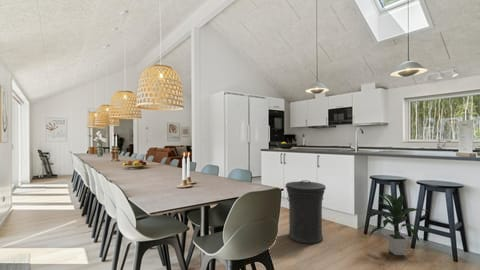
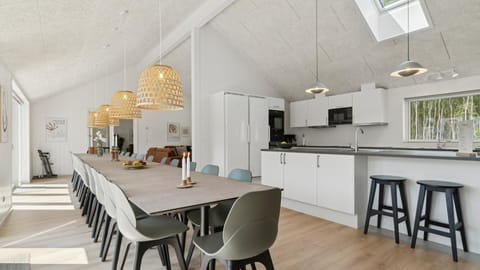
- indoor plant (394, 221)
- trash can (305, 208)
